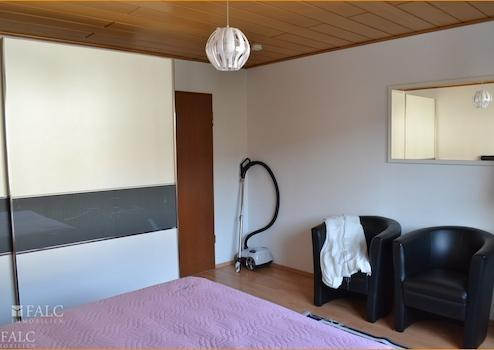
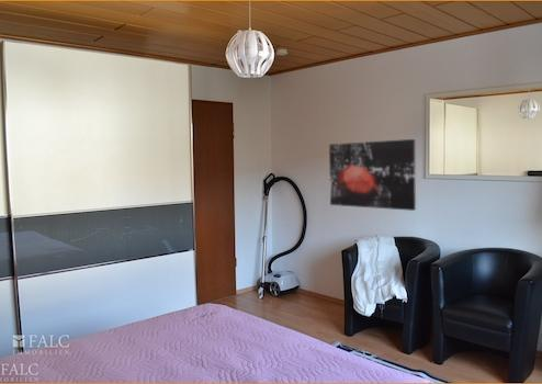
+ wall art (369, 174)
